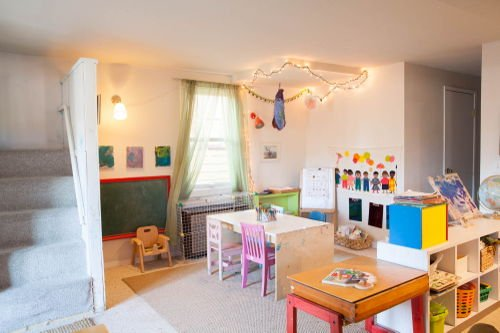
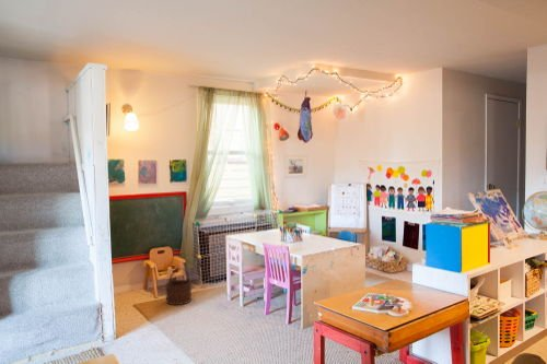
+ wooden bucket (178, 284)
